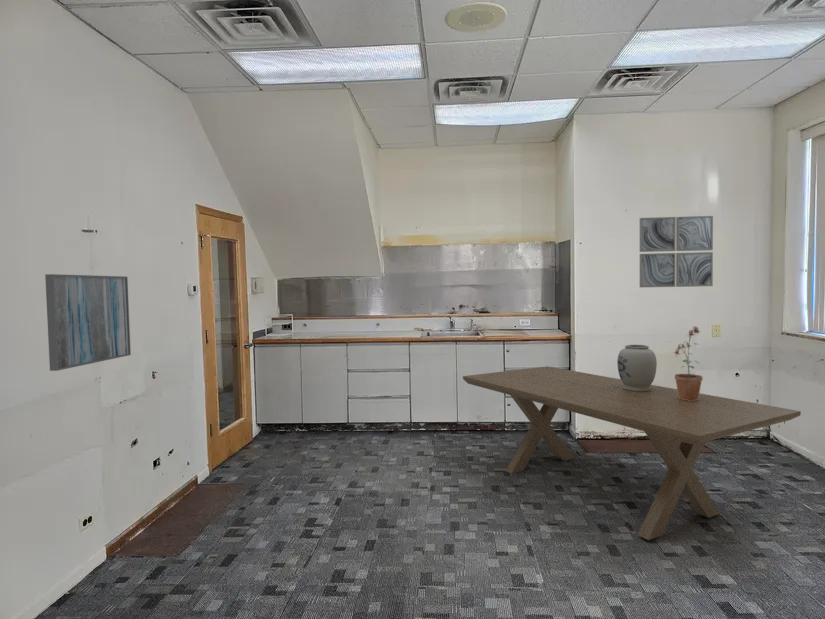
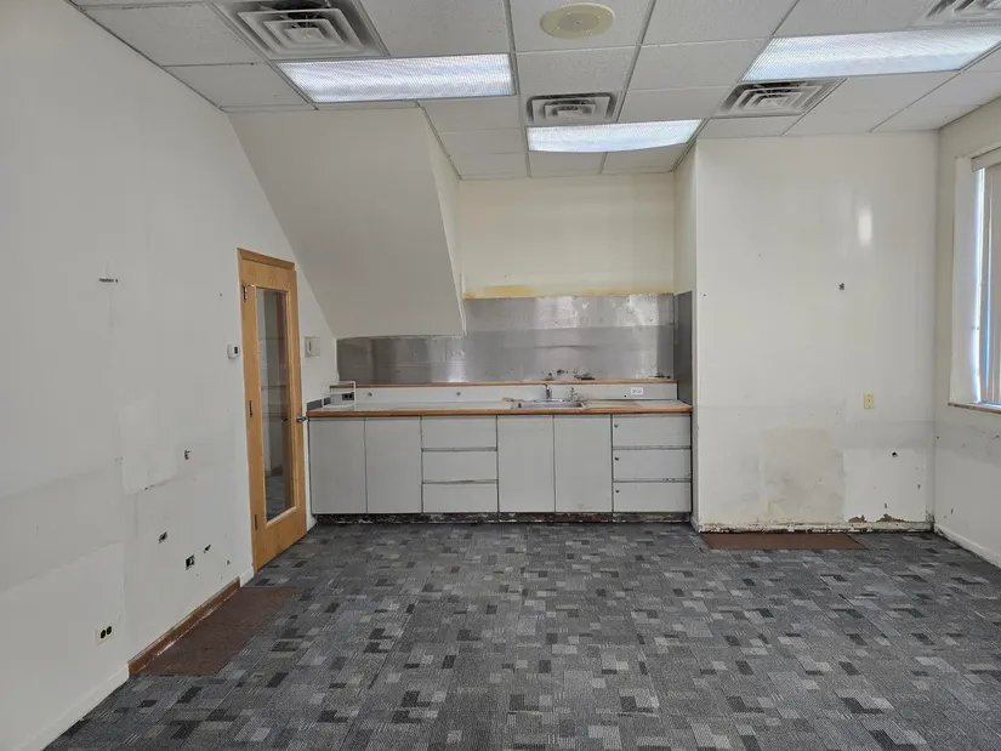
- vase (636, 367)
- potted plant (686, 362)
- dining table (604, 420)
- wall art (92, 319)
- wall art (675, 253)
